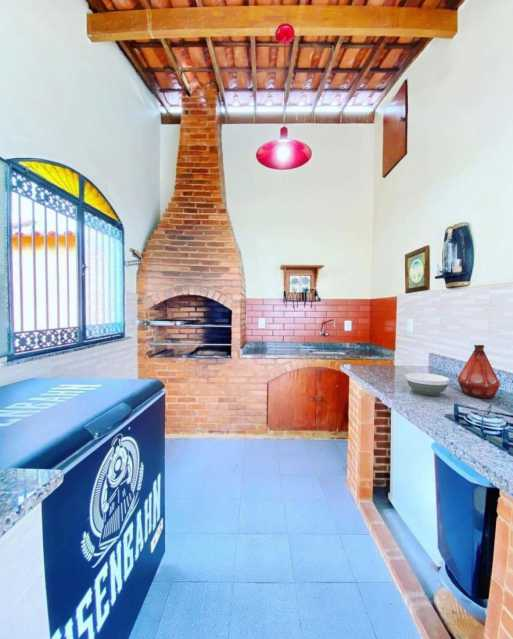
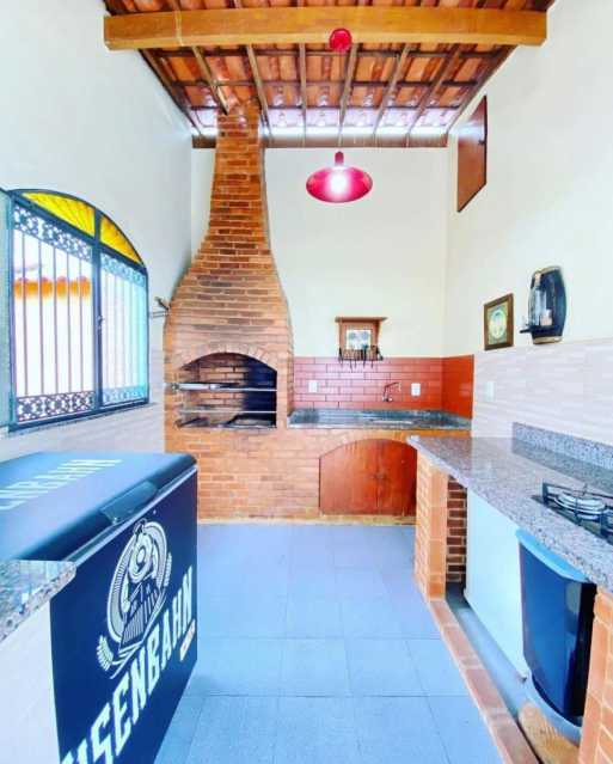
- bottle (479, 370)
- bowl (426, 384)
